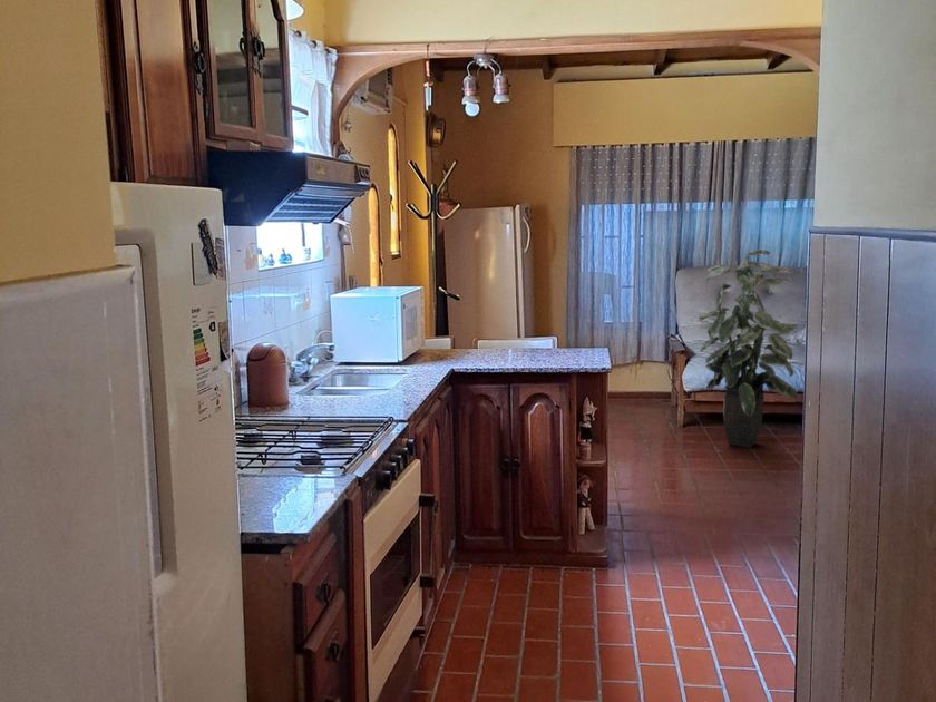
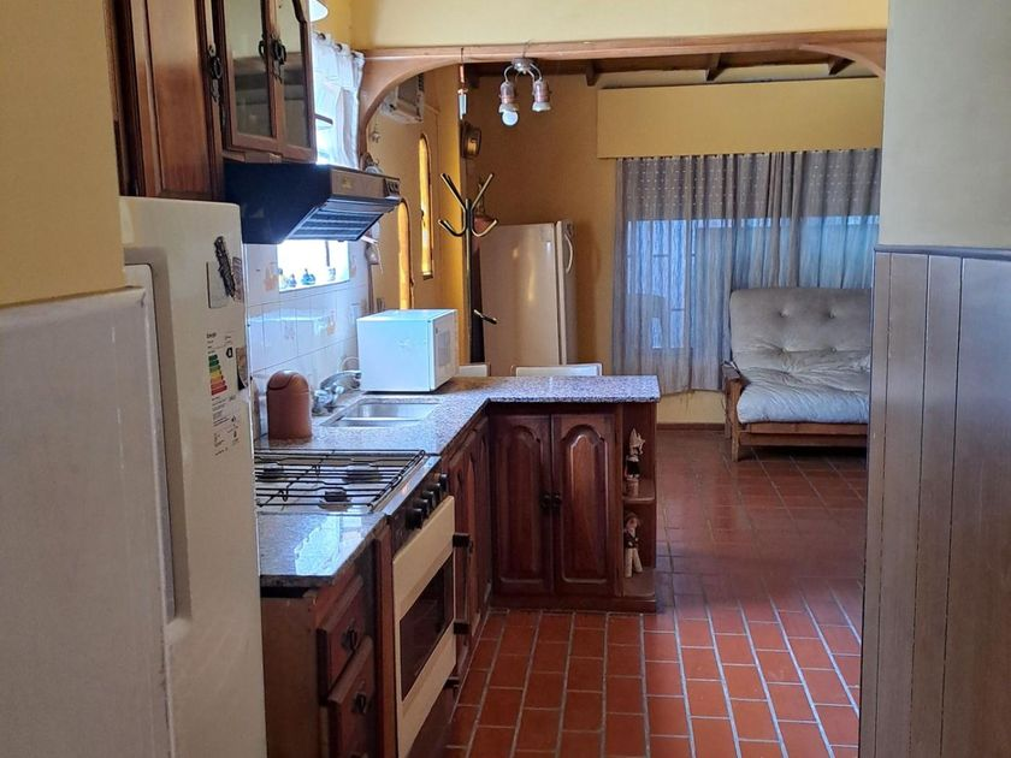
- indoor plant (749, 350)
